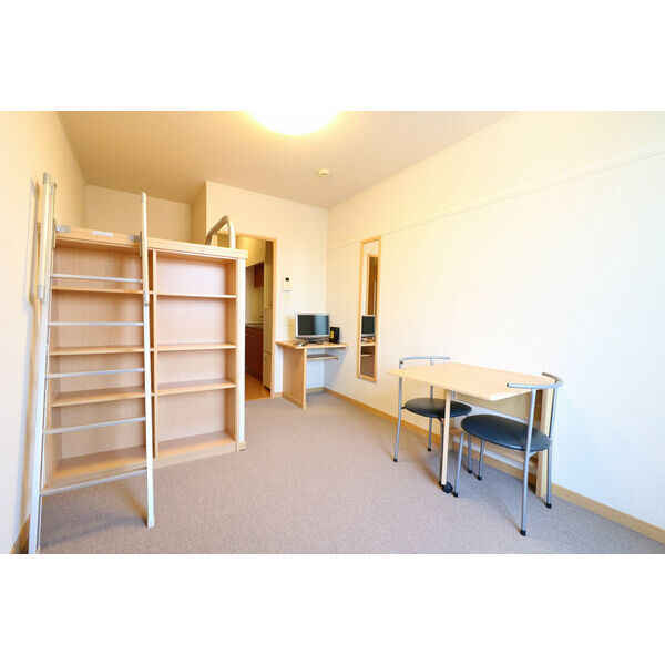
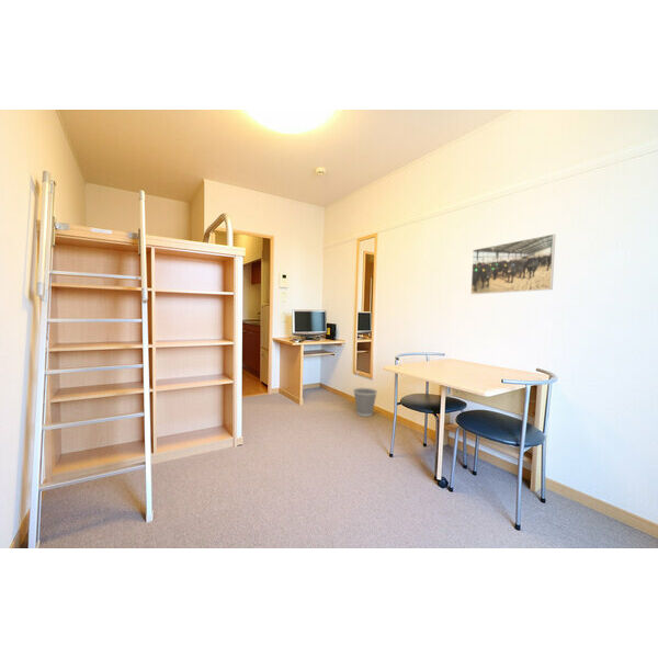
+ wastebasket (364, 401)
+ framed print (508, 268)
